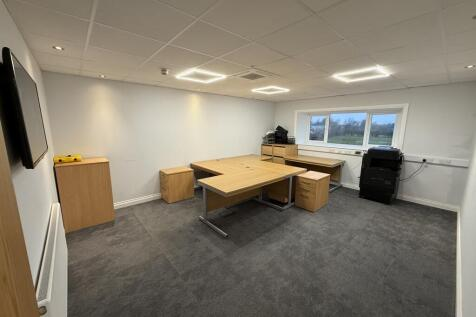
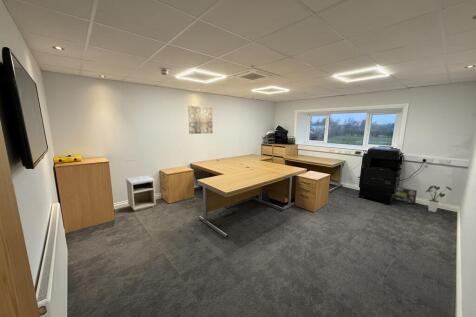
+ box (405, 195)
+ house plant (436, 197)
+ wall art (201, 120)
+ nightstand (141, 192)
